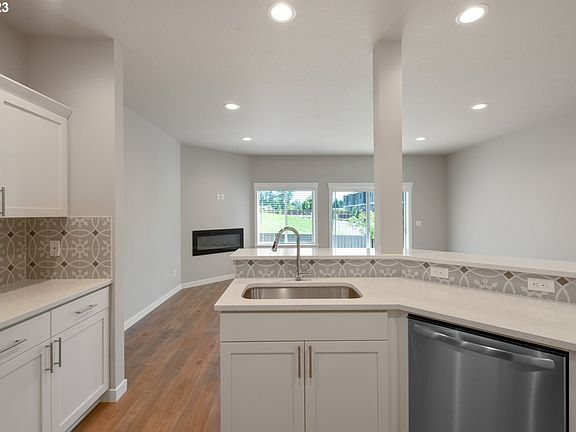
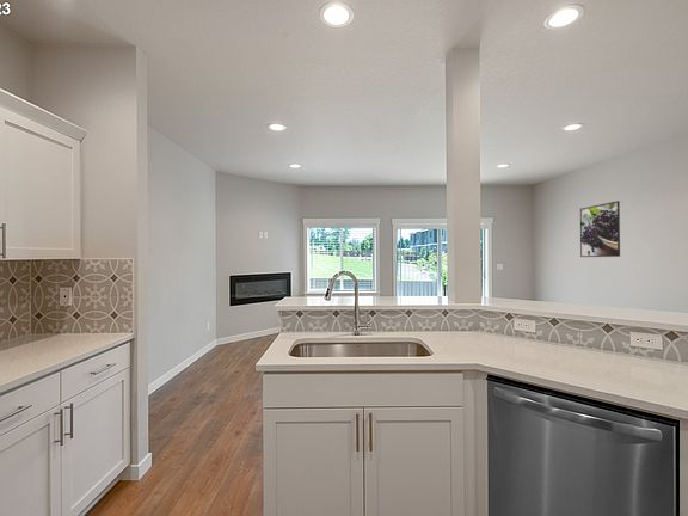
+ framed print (598, 231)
